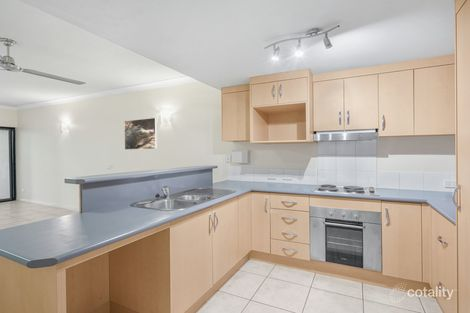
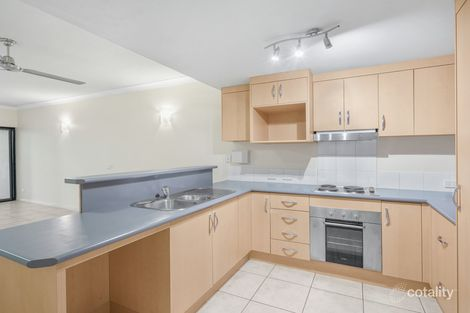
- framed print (140, 134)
